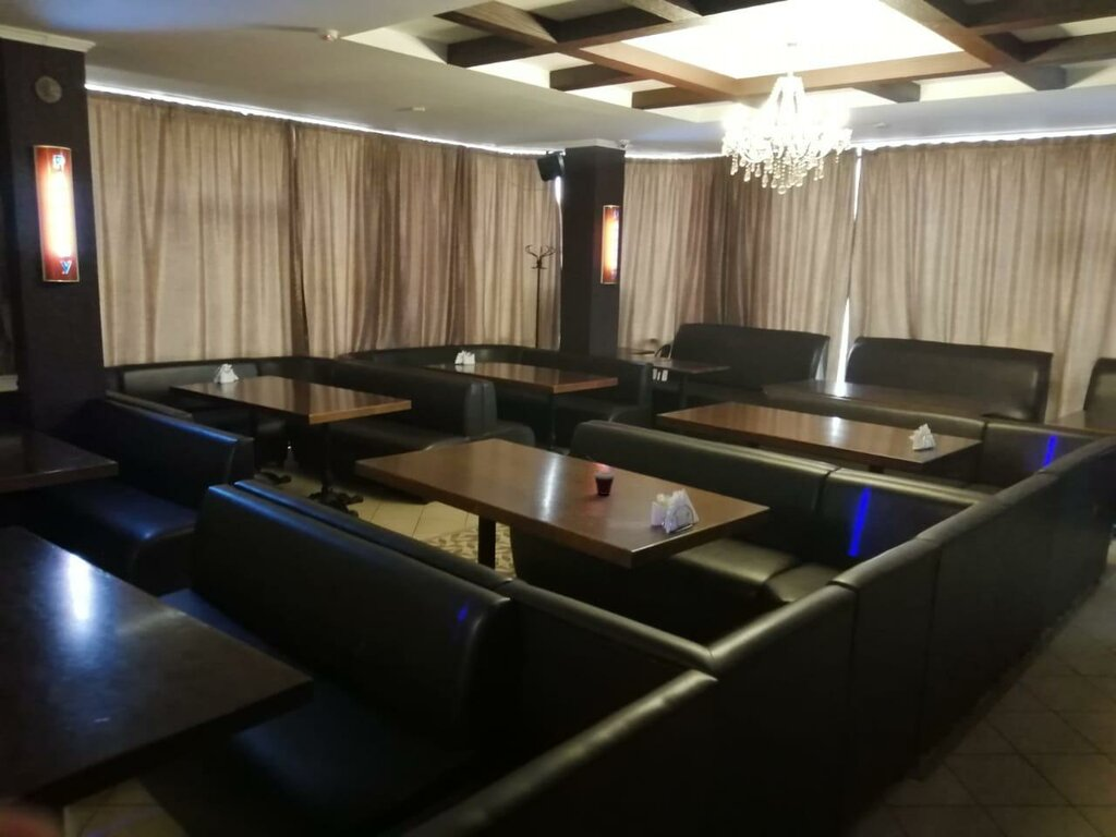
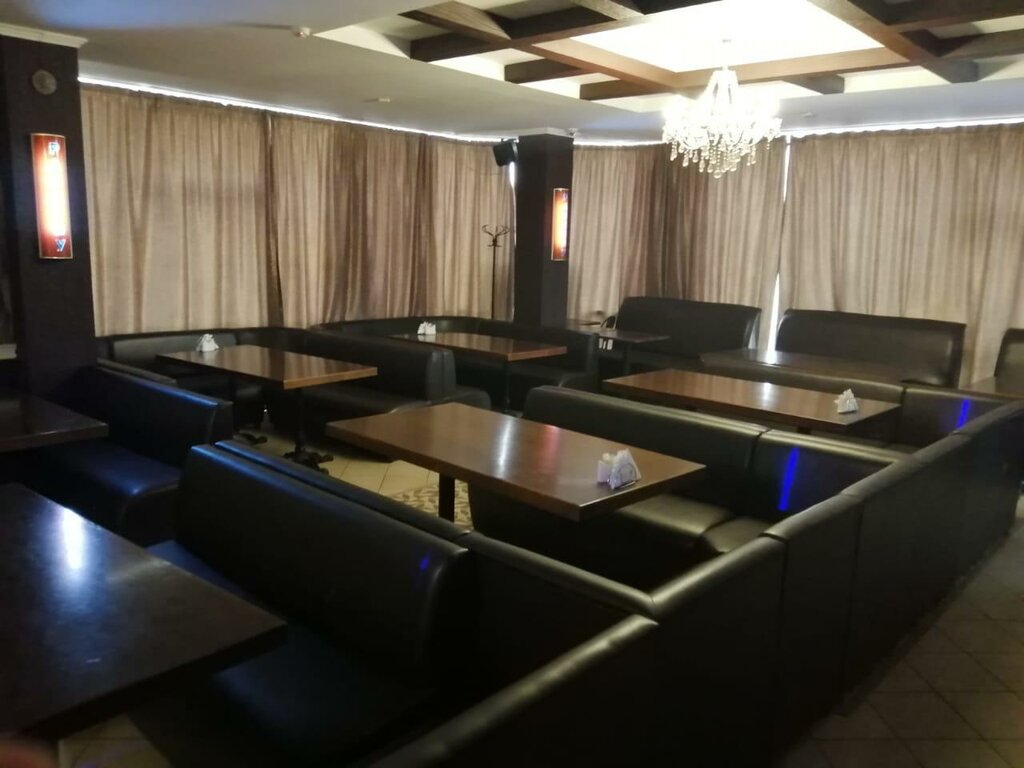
- cup (598, 475)
